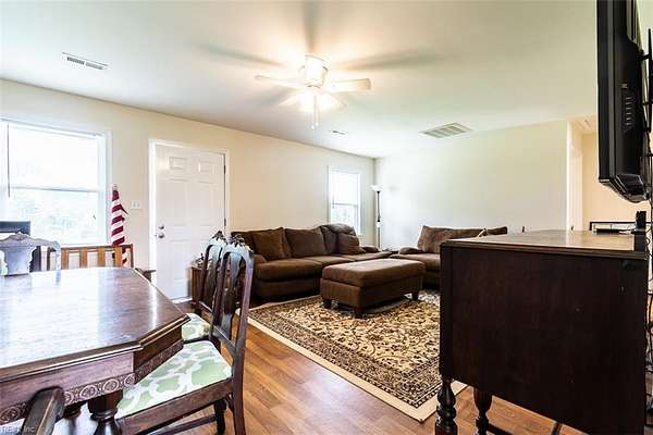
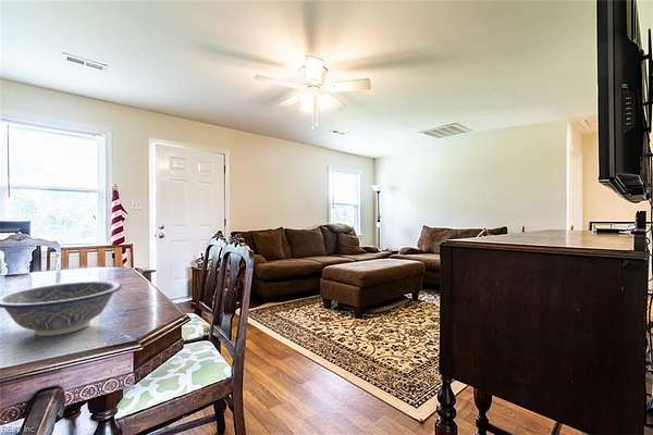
+ decorative bowl (63, 309)
